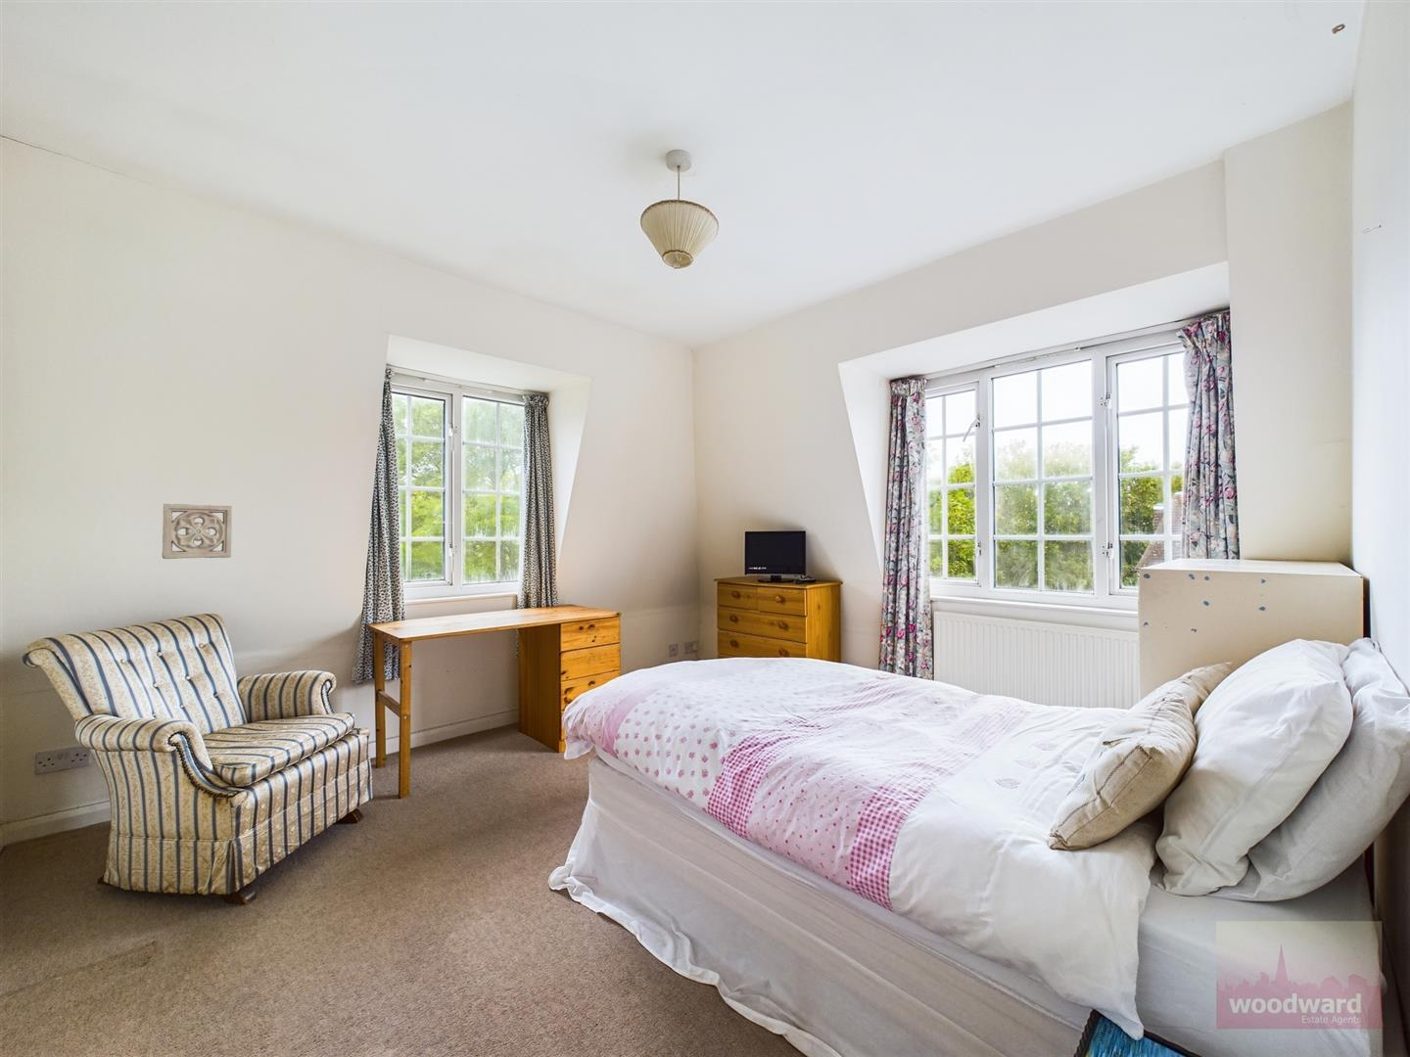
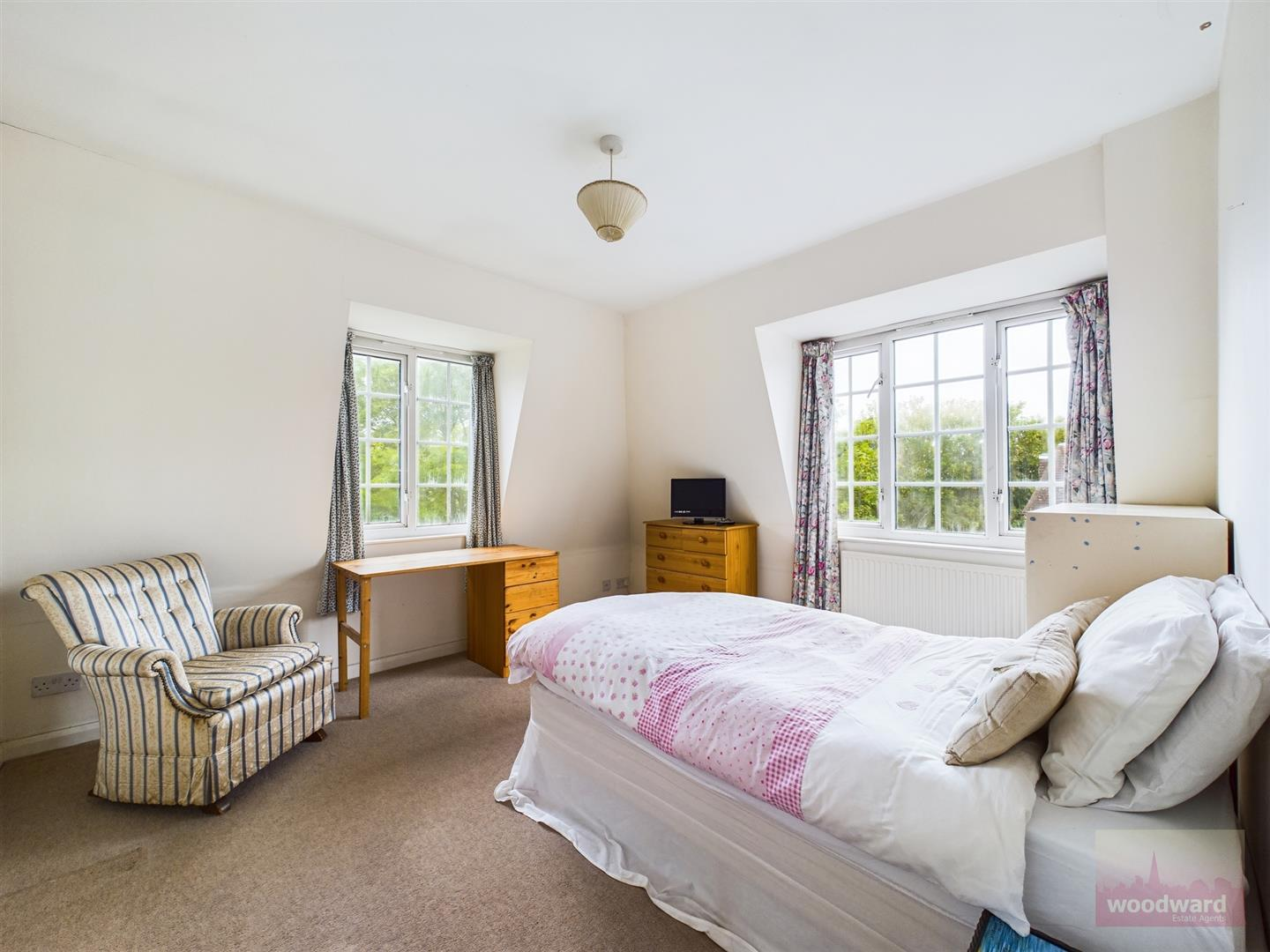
- wall ornament (197, 532)
